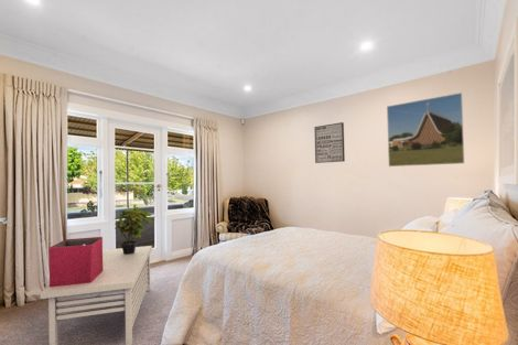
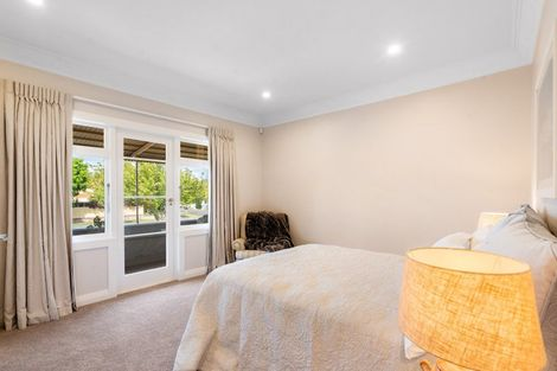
- potted plant (131, 228)
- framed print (422, 132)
- wall art (328, 143)
- storage bin (78, 259)
- storage bench (110, 290)
